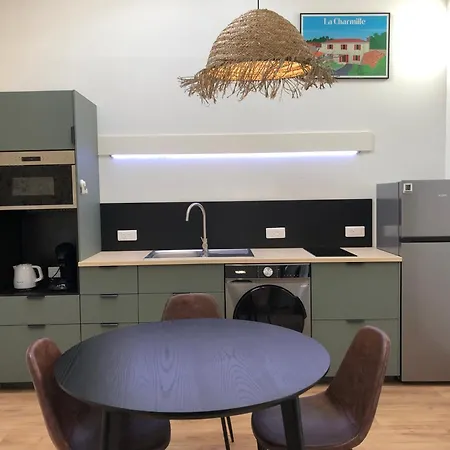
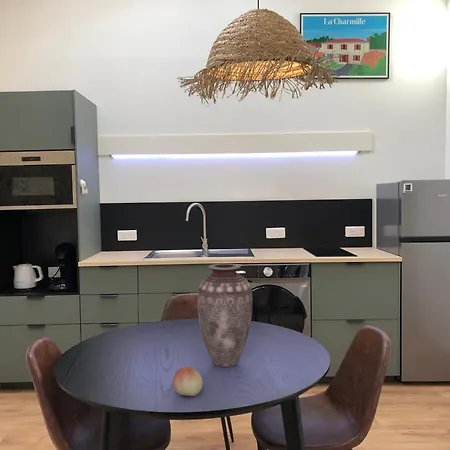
+ fruit (188, 381)
+ vase (225, 314)
